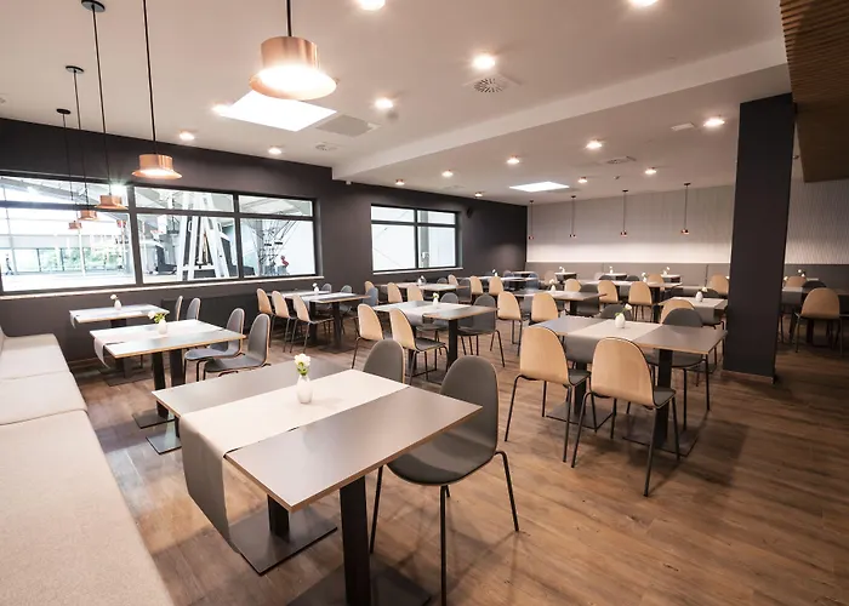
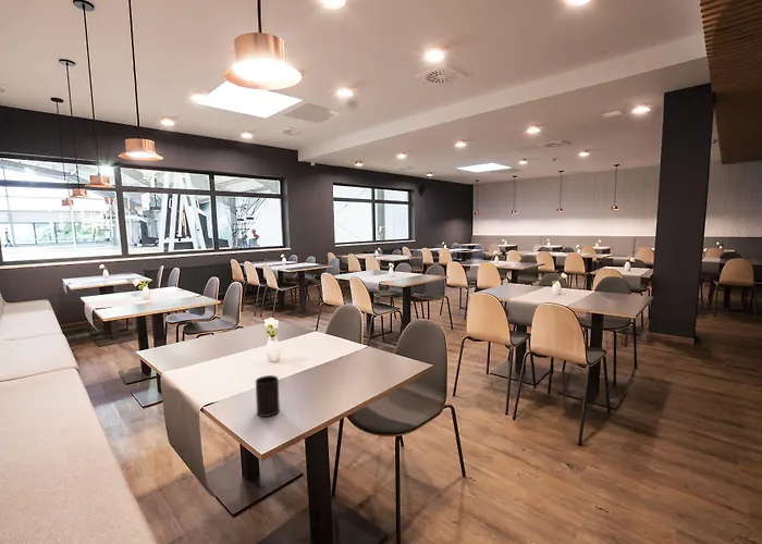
+ cup (267, 395)
